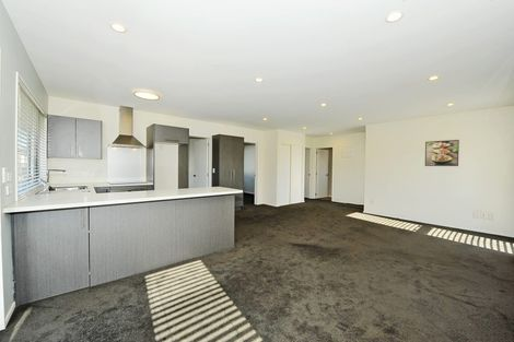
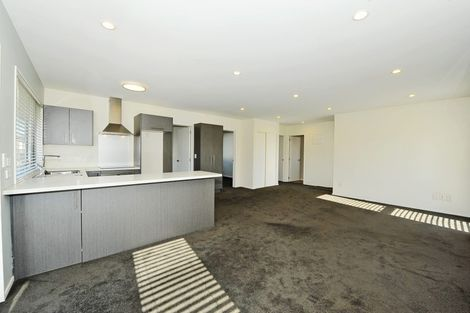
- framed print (441, 153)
